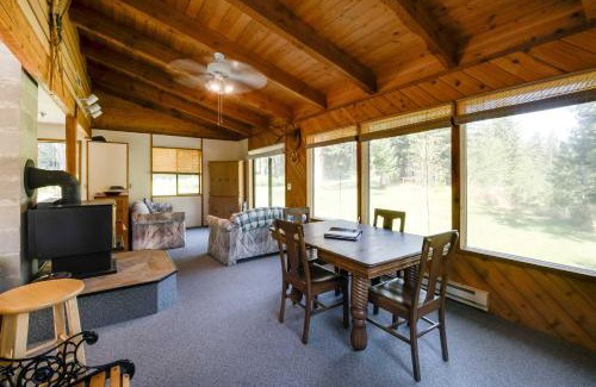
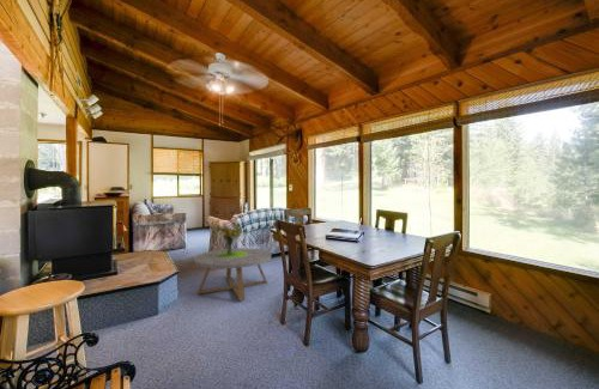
+ coffee table (236, 271)
+ bouquet (228, 237)
